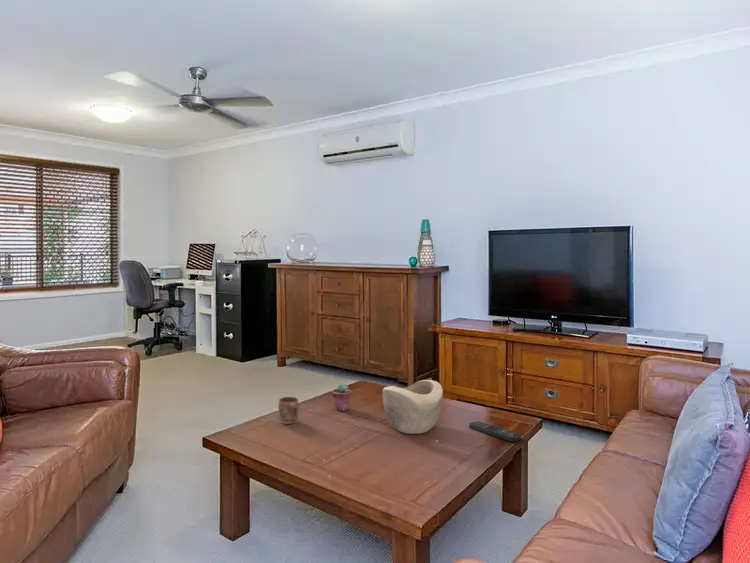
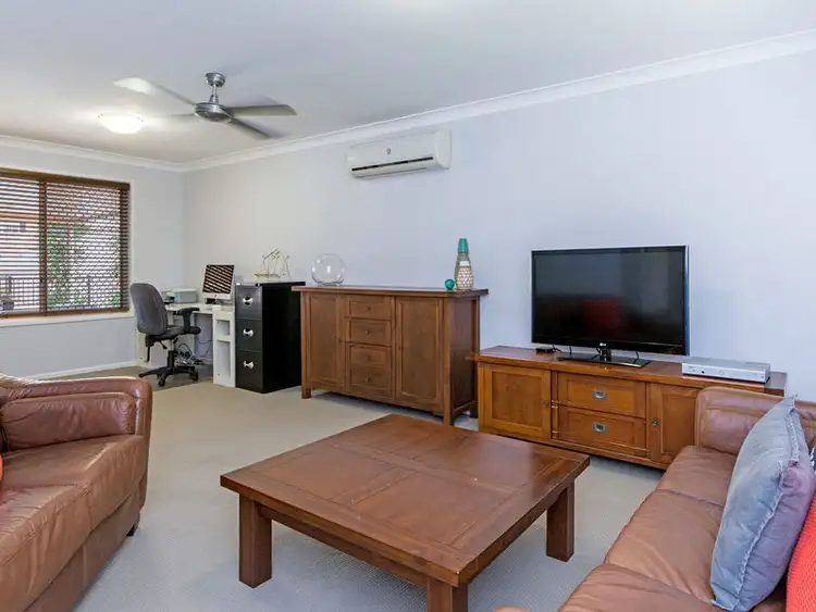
- remote control (494, 430)
- mug (288, 410)
- decorative bowl (412, 406)
- potted succulent (341, 396)
